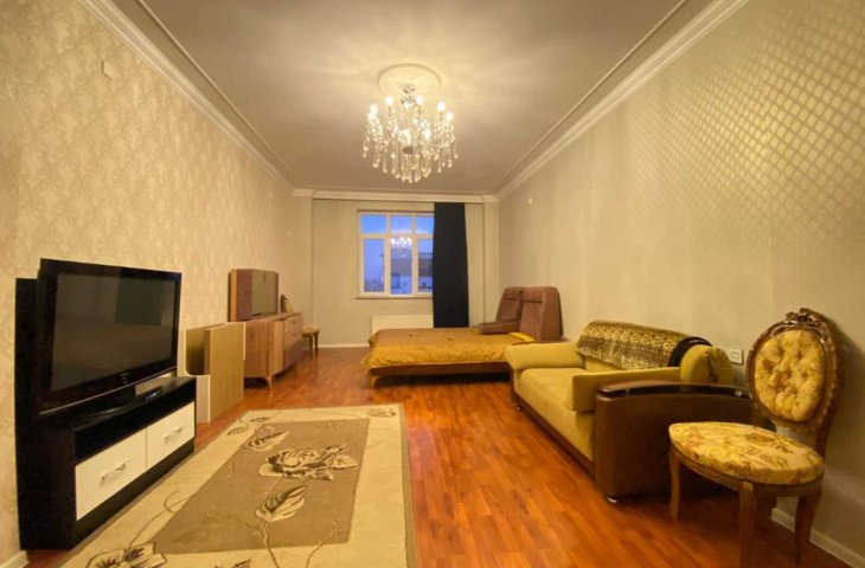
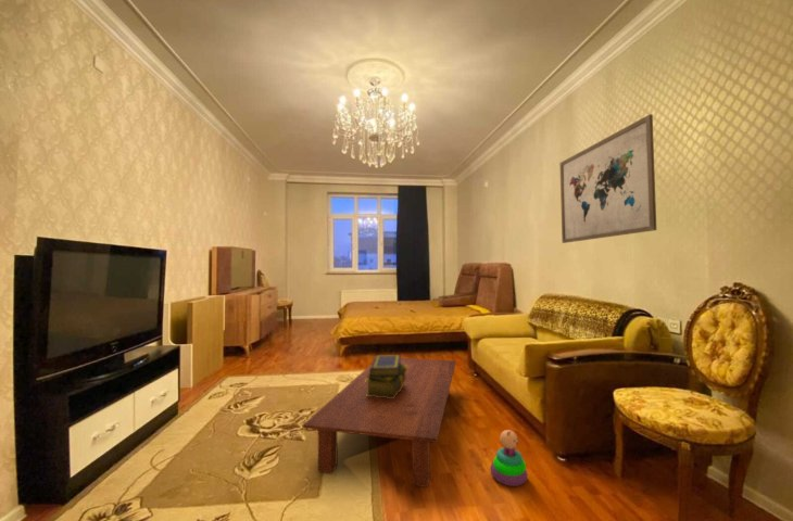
+ wall art (599, 190)
+ stacking toy (507, 453)
+ coffee table (399, 404)
+ stack of books (387, 374)
